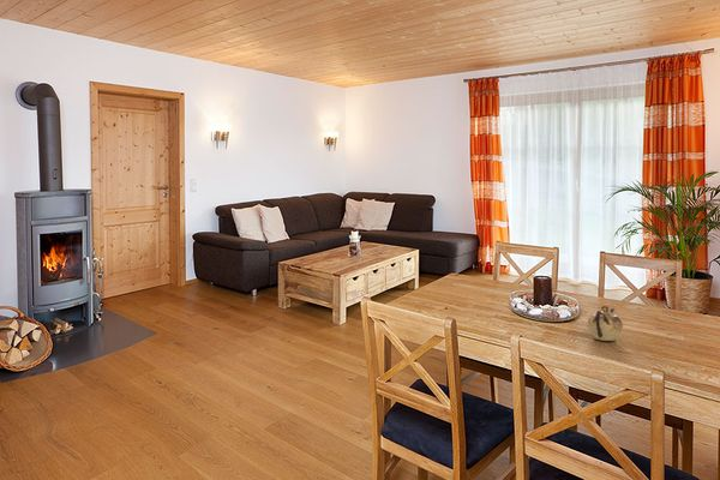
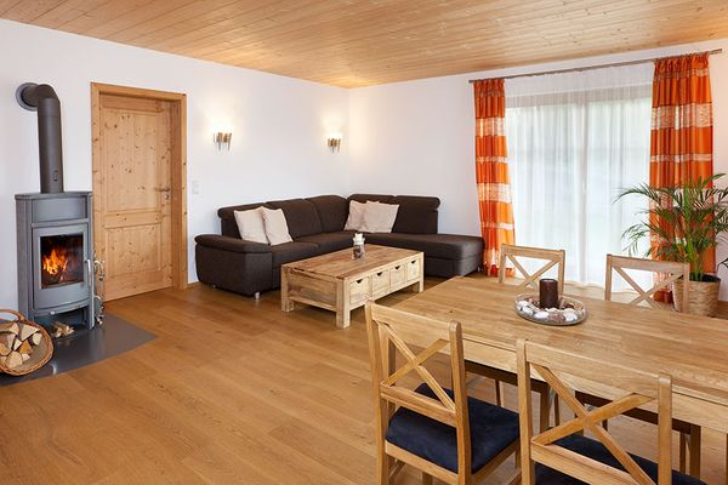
- teapot (605, 322)
